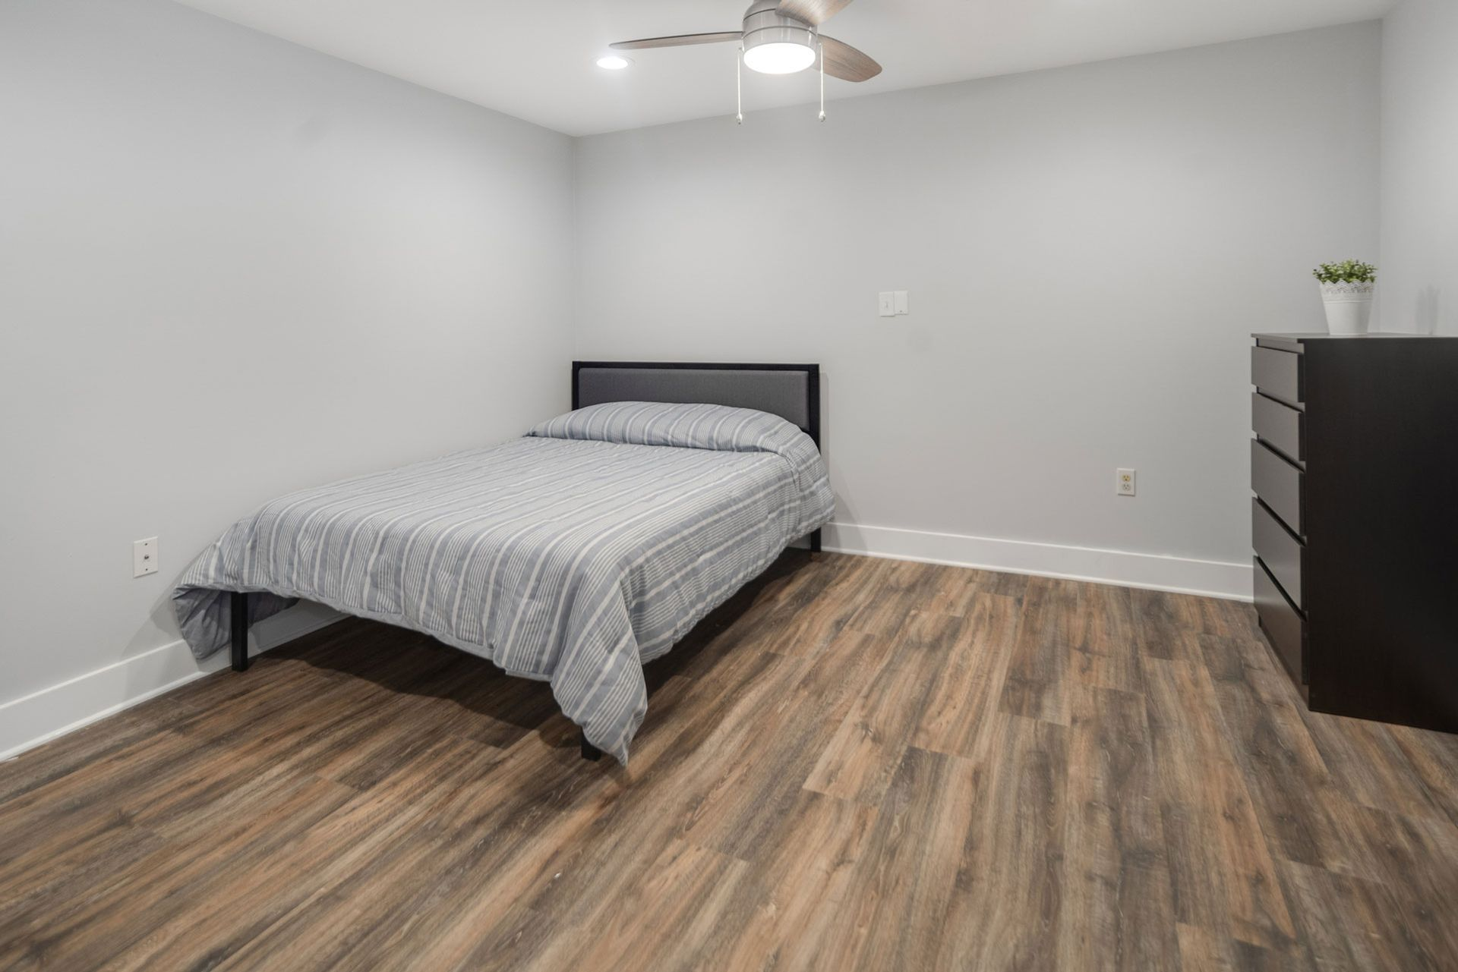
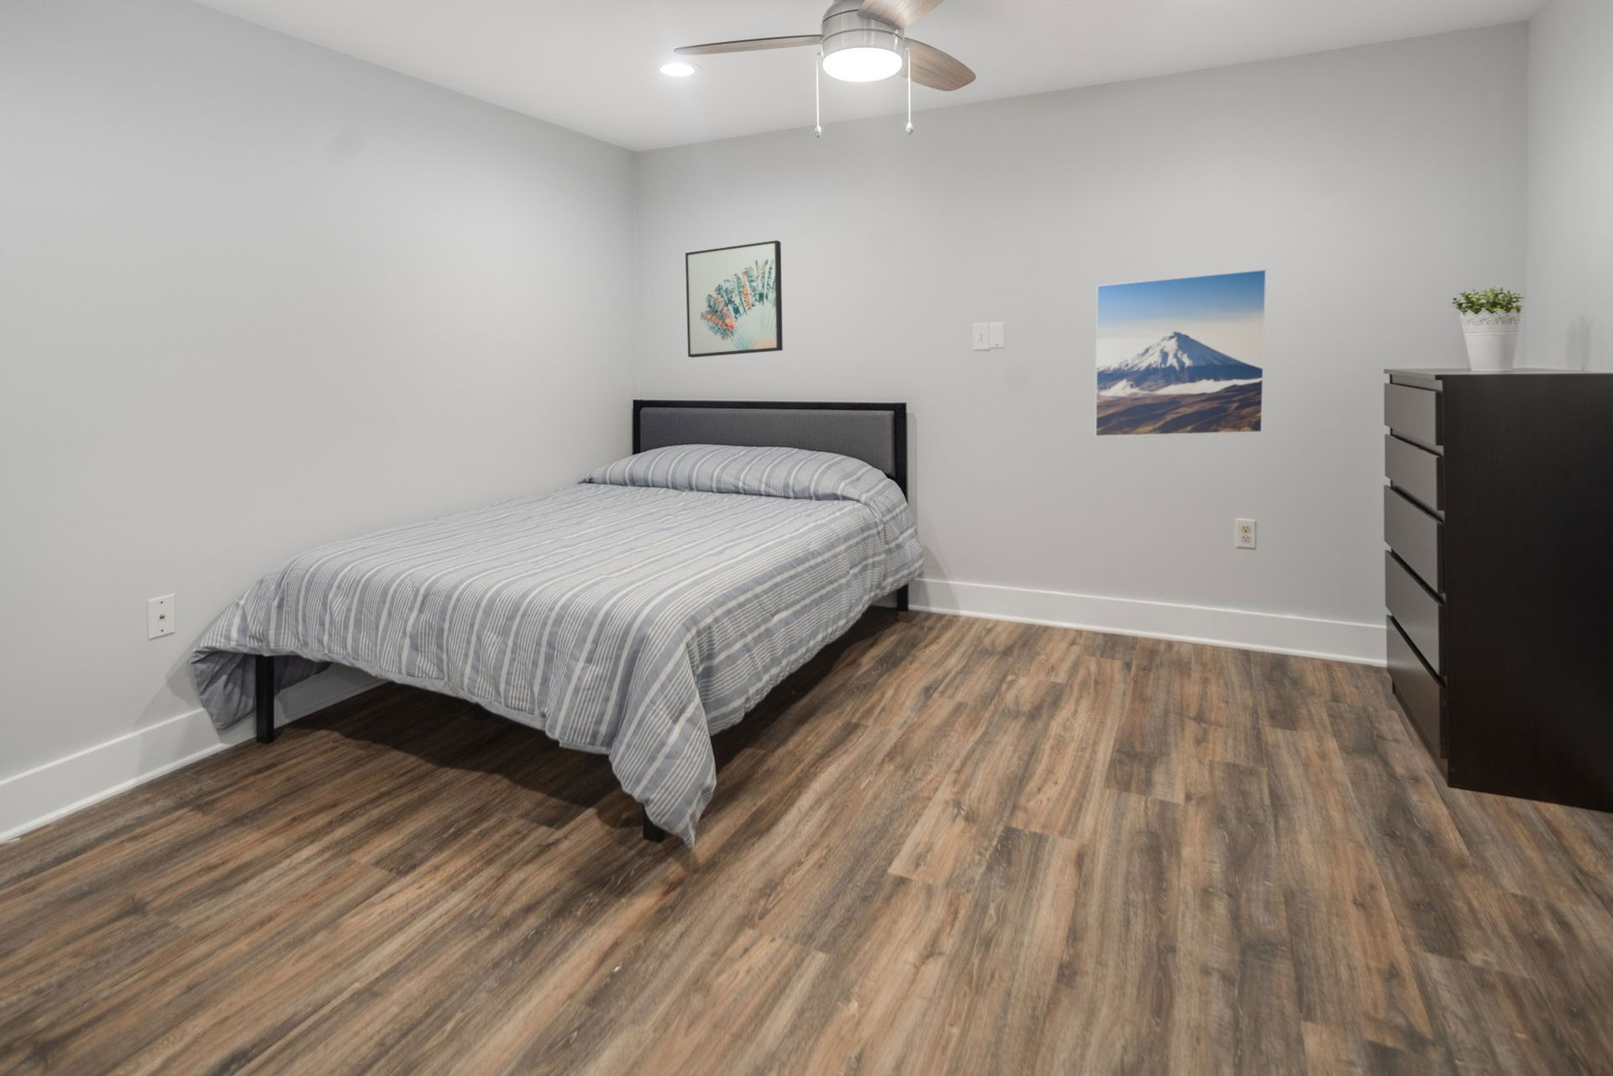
+ wall art (733, 300)
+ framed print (1177, 357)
